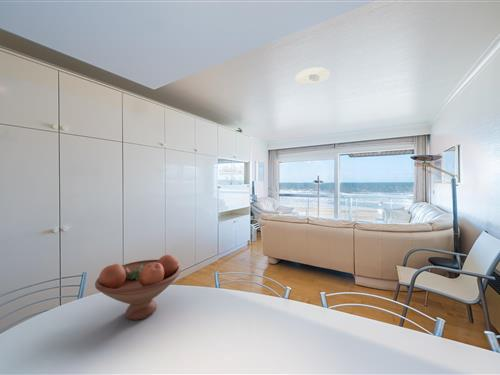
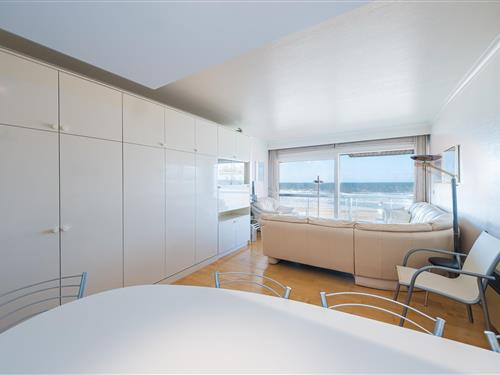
- recessed light (312, 75)
- fruit bowl (141, 284)
